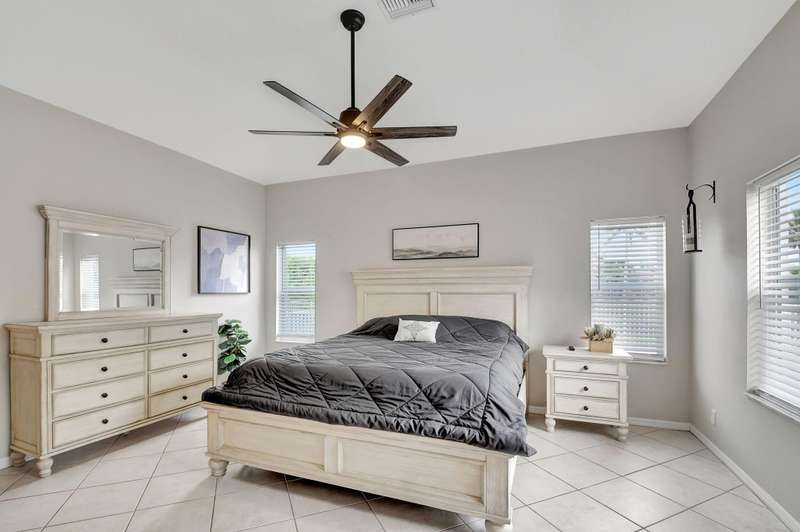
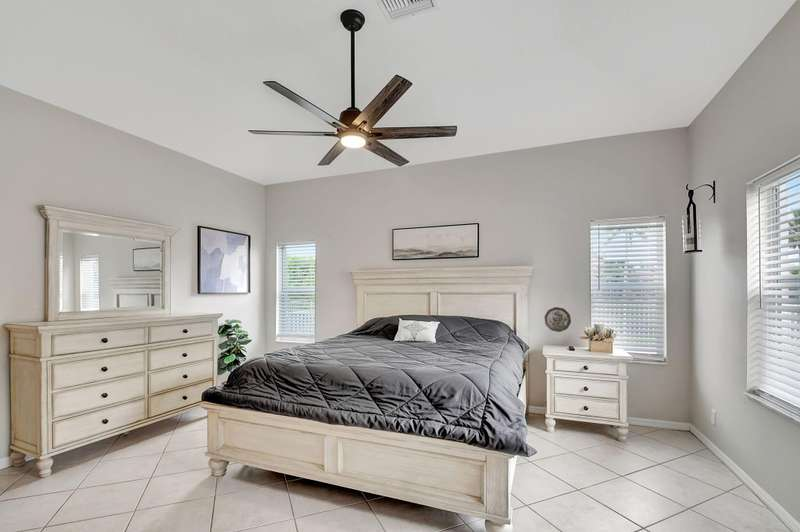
+ decorative plate (557, 319)
